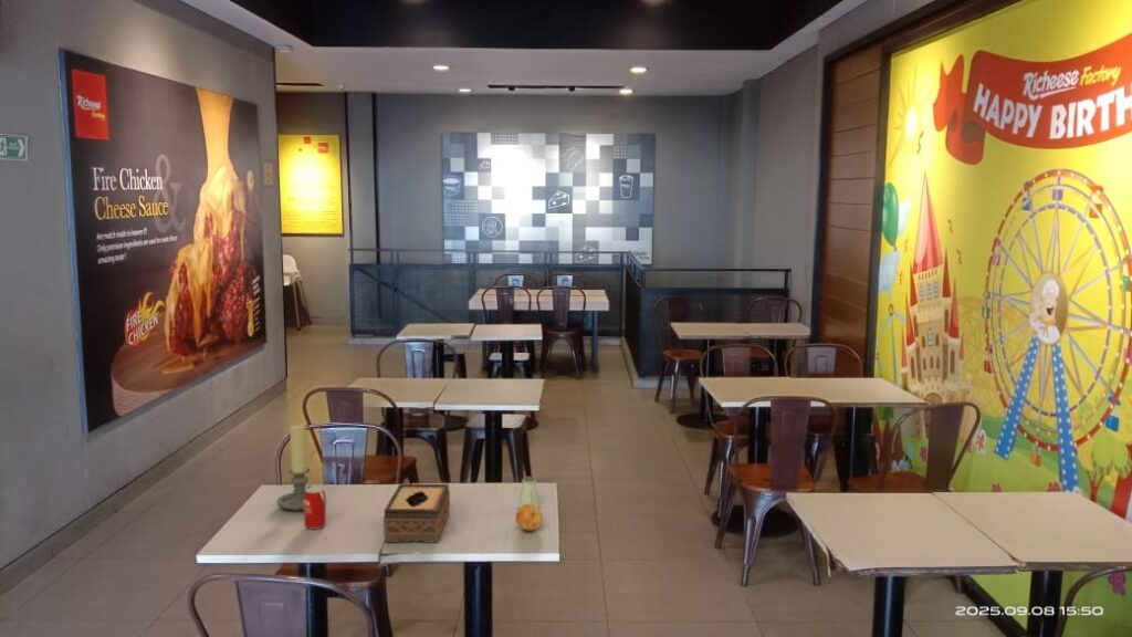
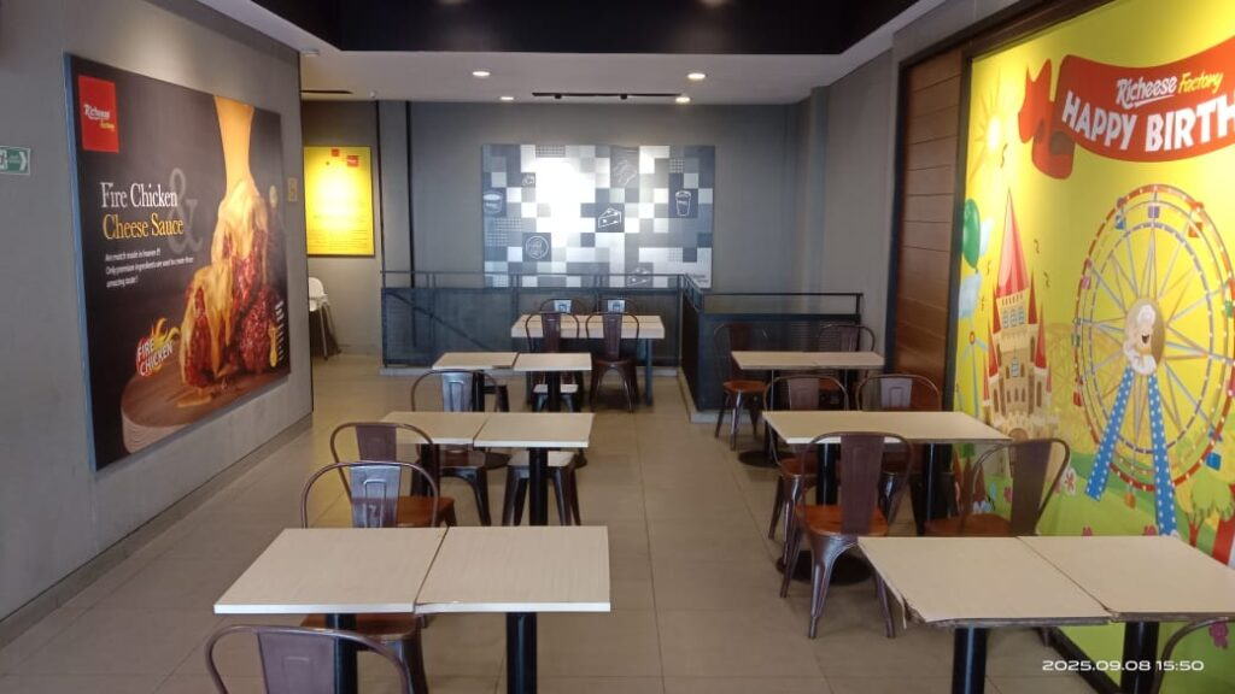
- fruit (528, 516)
- beverage can (314, 508)
- saltshaker (528, 492)
- tissue box (418, 511)
- candle holder (301, 463)
